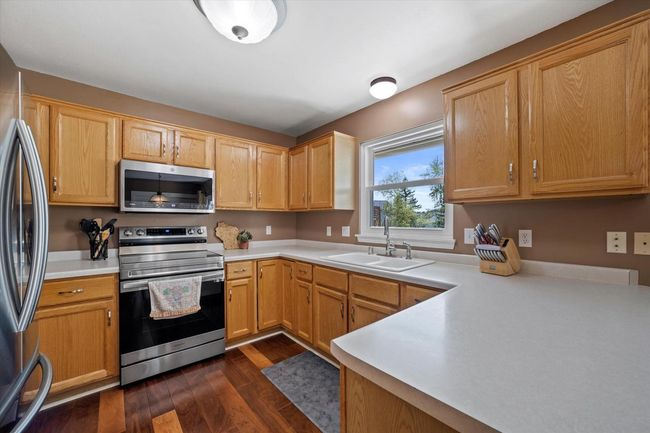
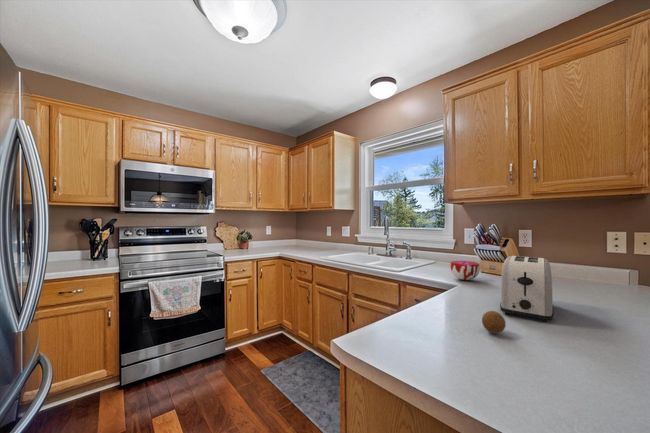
+ decorative bowl (464, 271)
+ toaster (526, 283)
+ fruit (493, 321)
